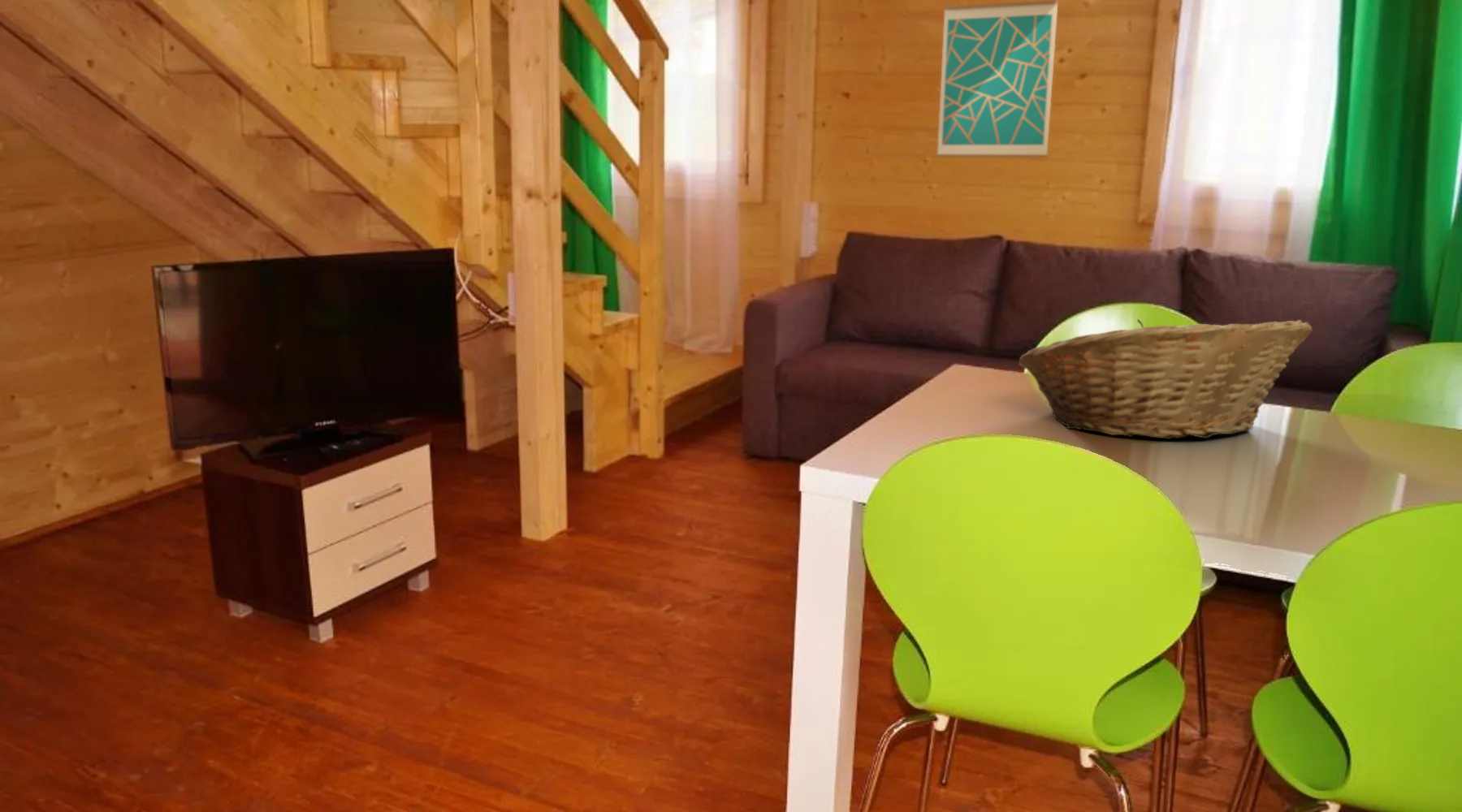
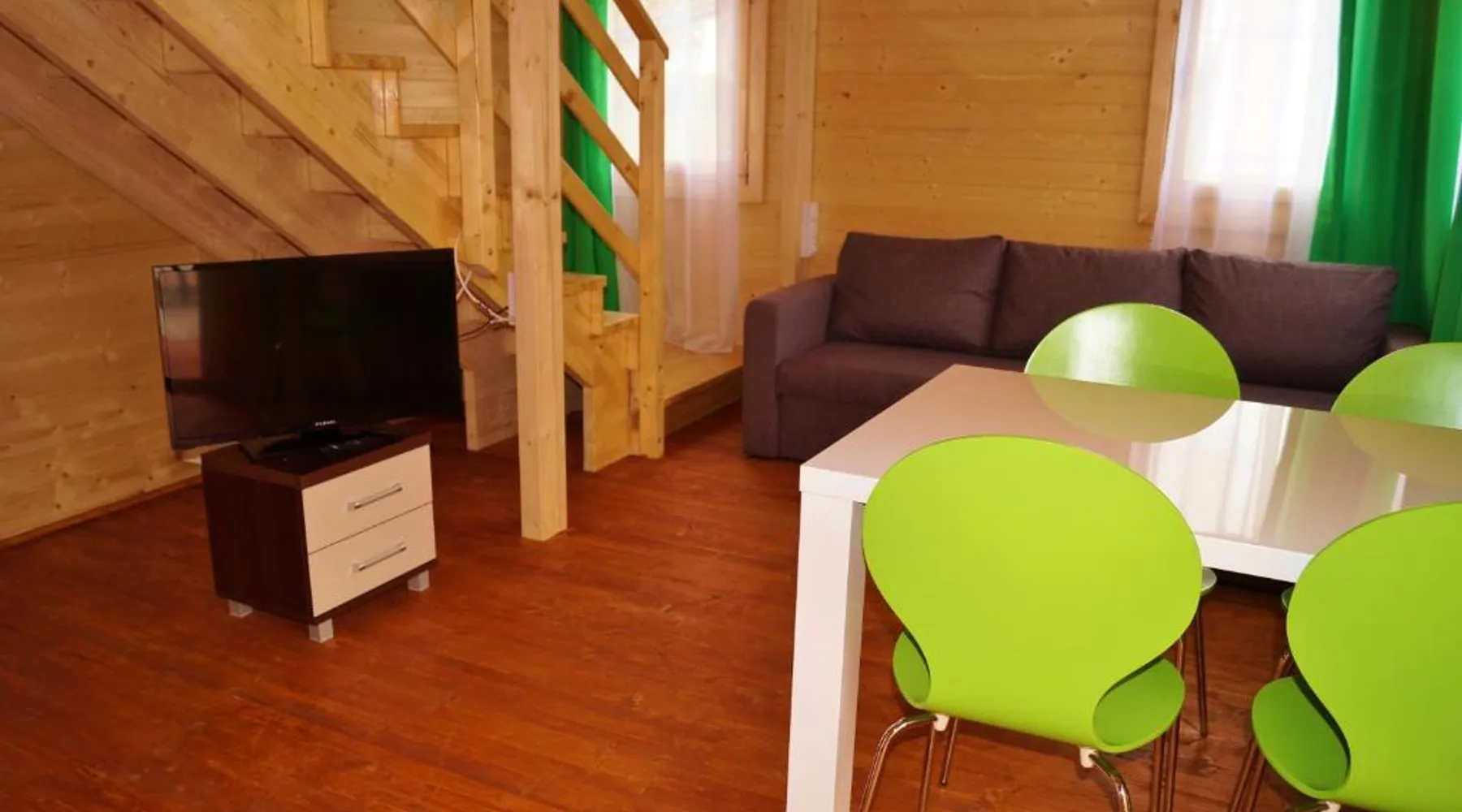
- wall art (995, 81)
- fruit basket (1161, 367)
